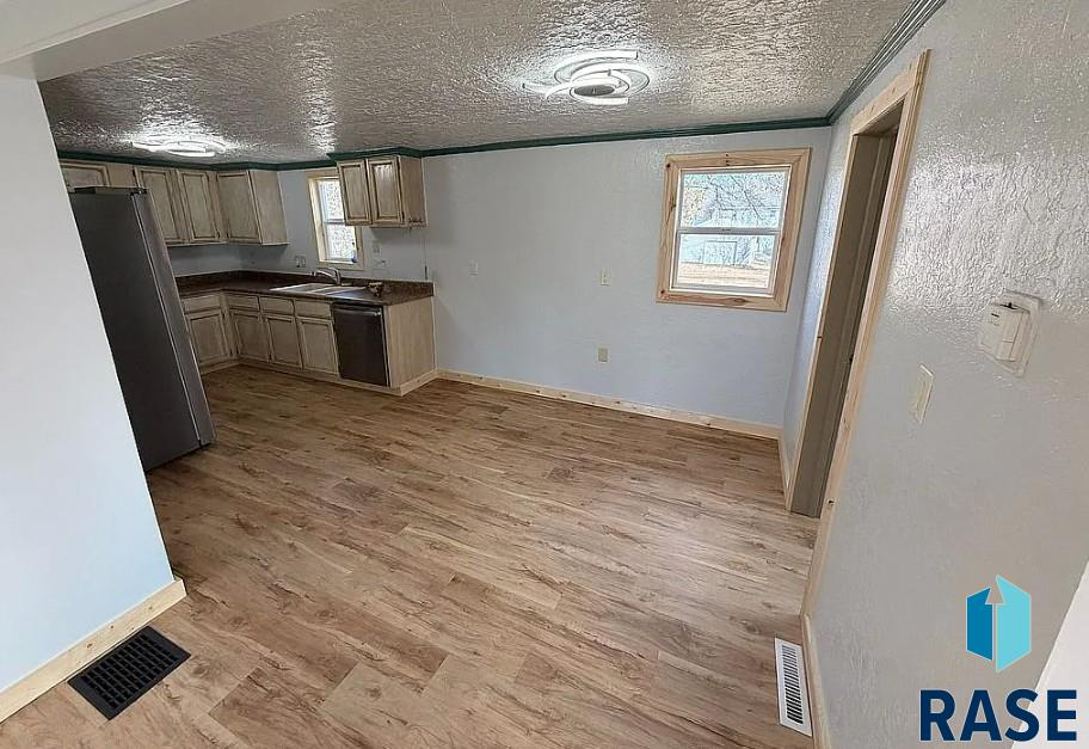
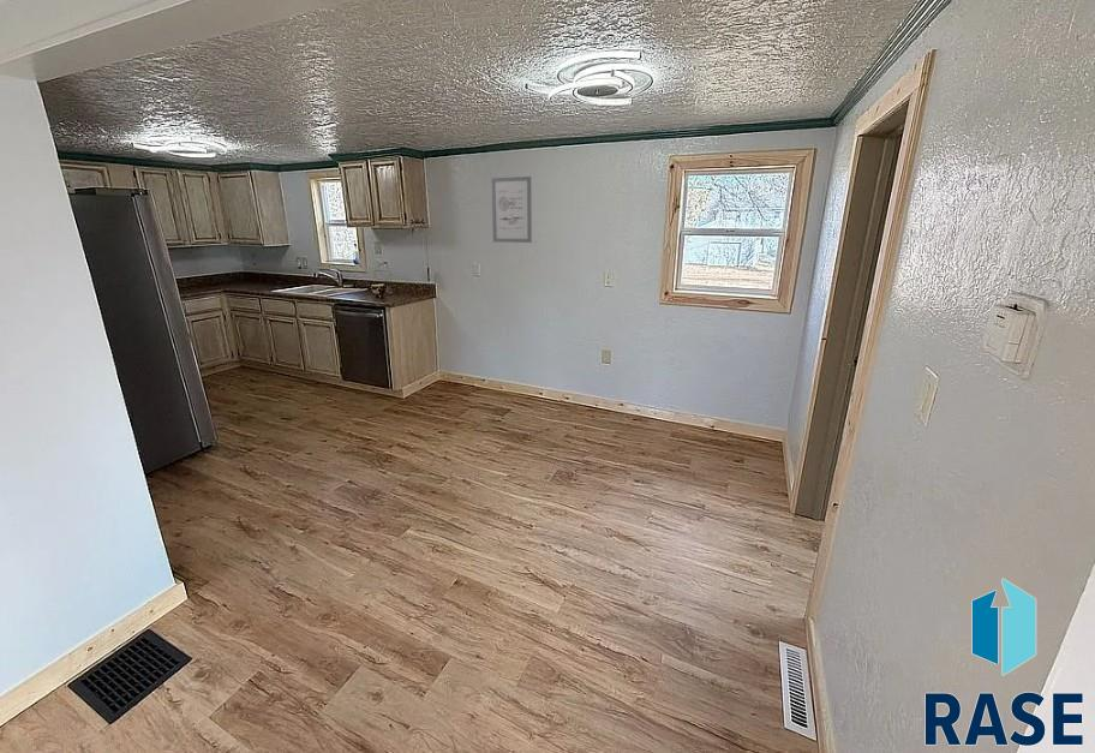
+ wall art (510, 210)
